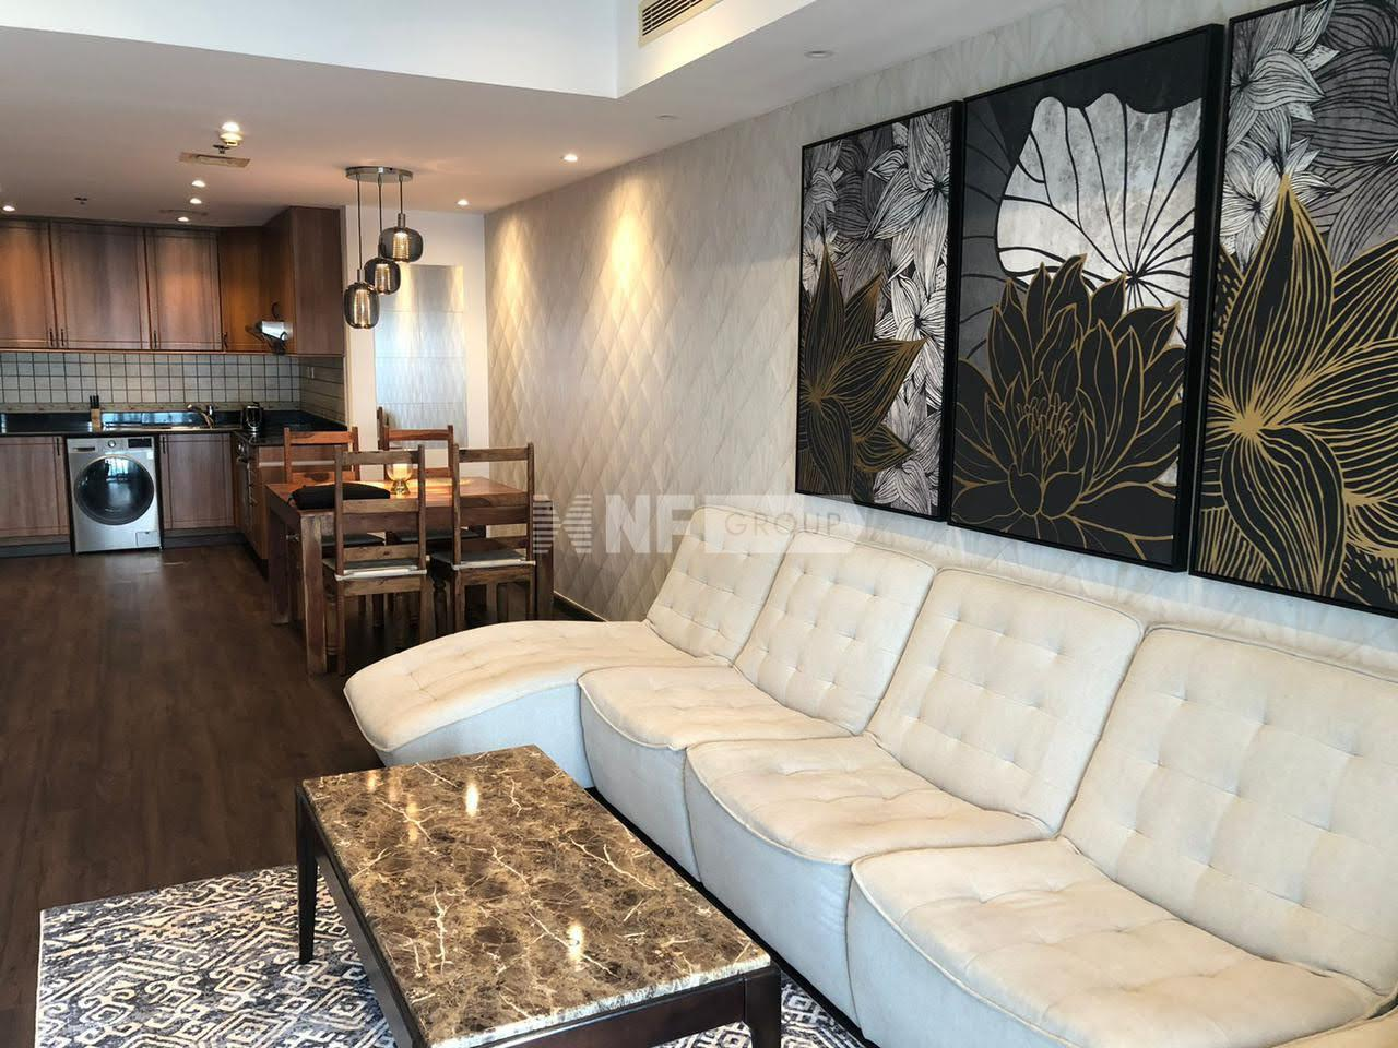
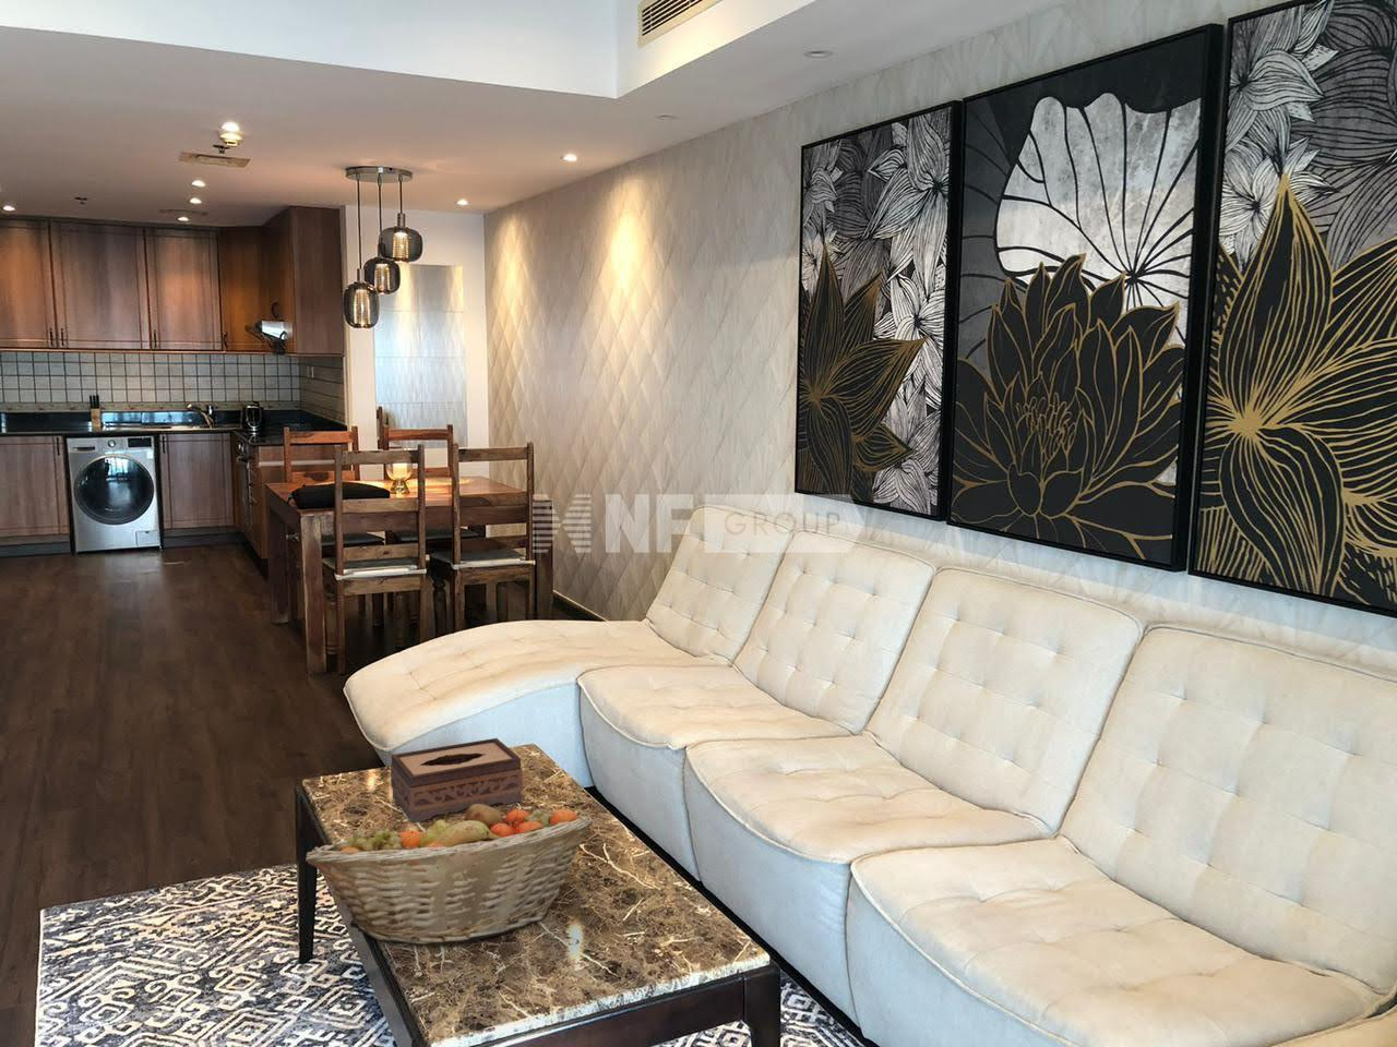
+ fruit basket (454, 857)
+ tissue box (457, 778)
